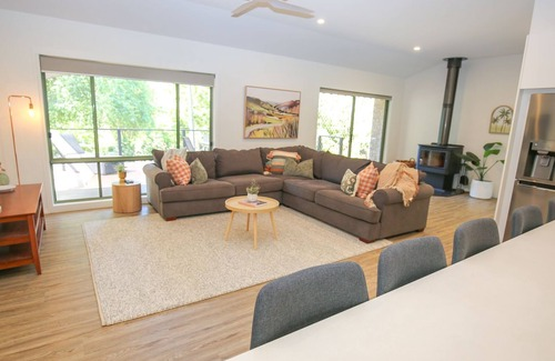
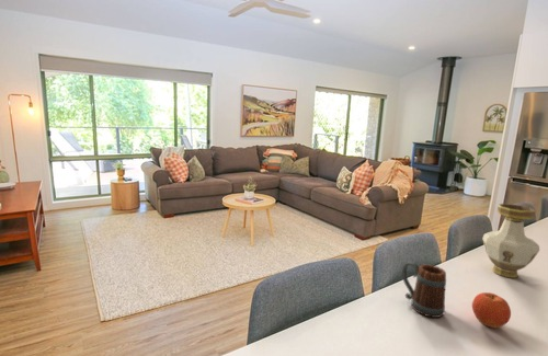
+ fruit (490, 309)
+ mug (422, 286)
+ vase (510, 240)
